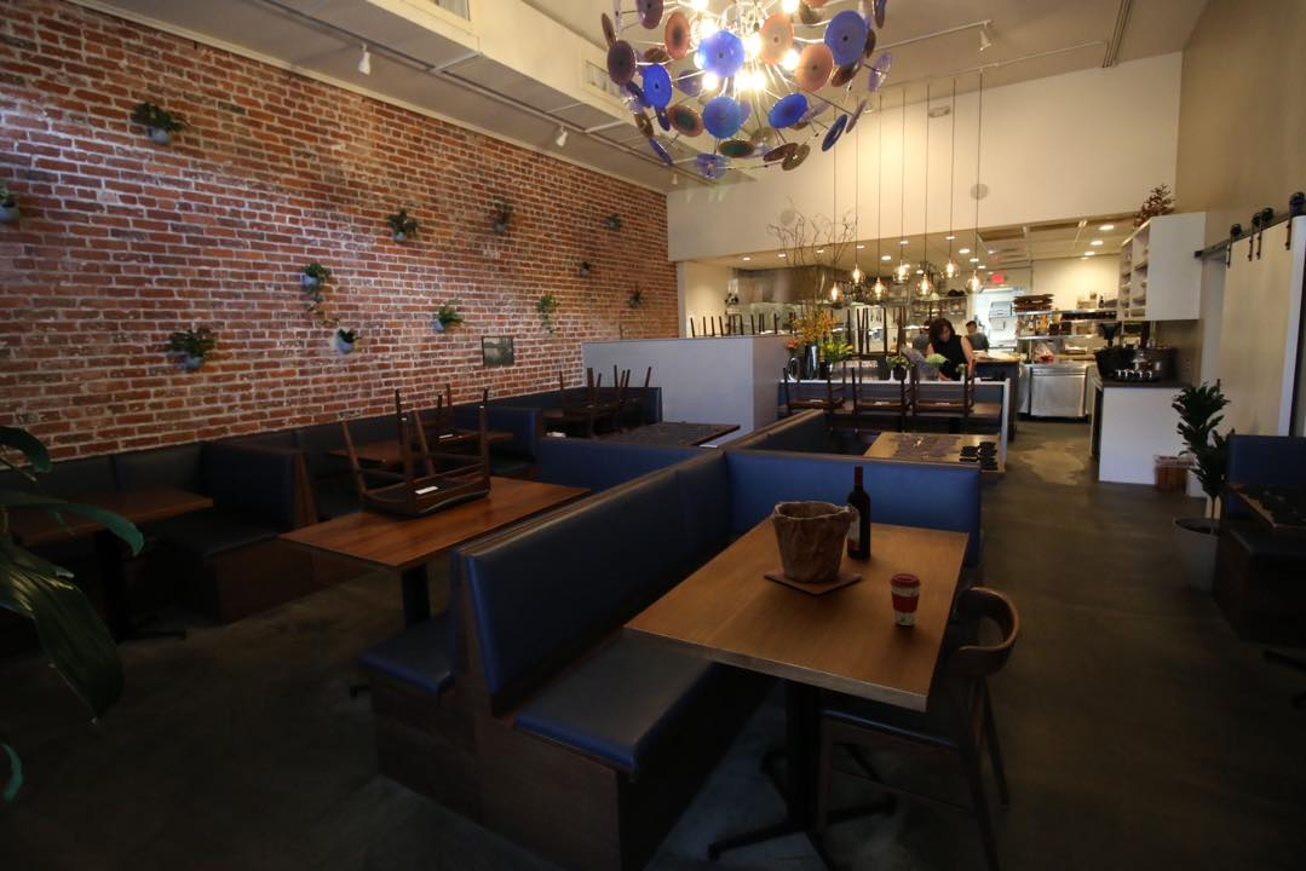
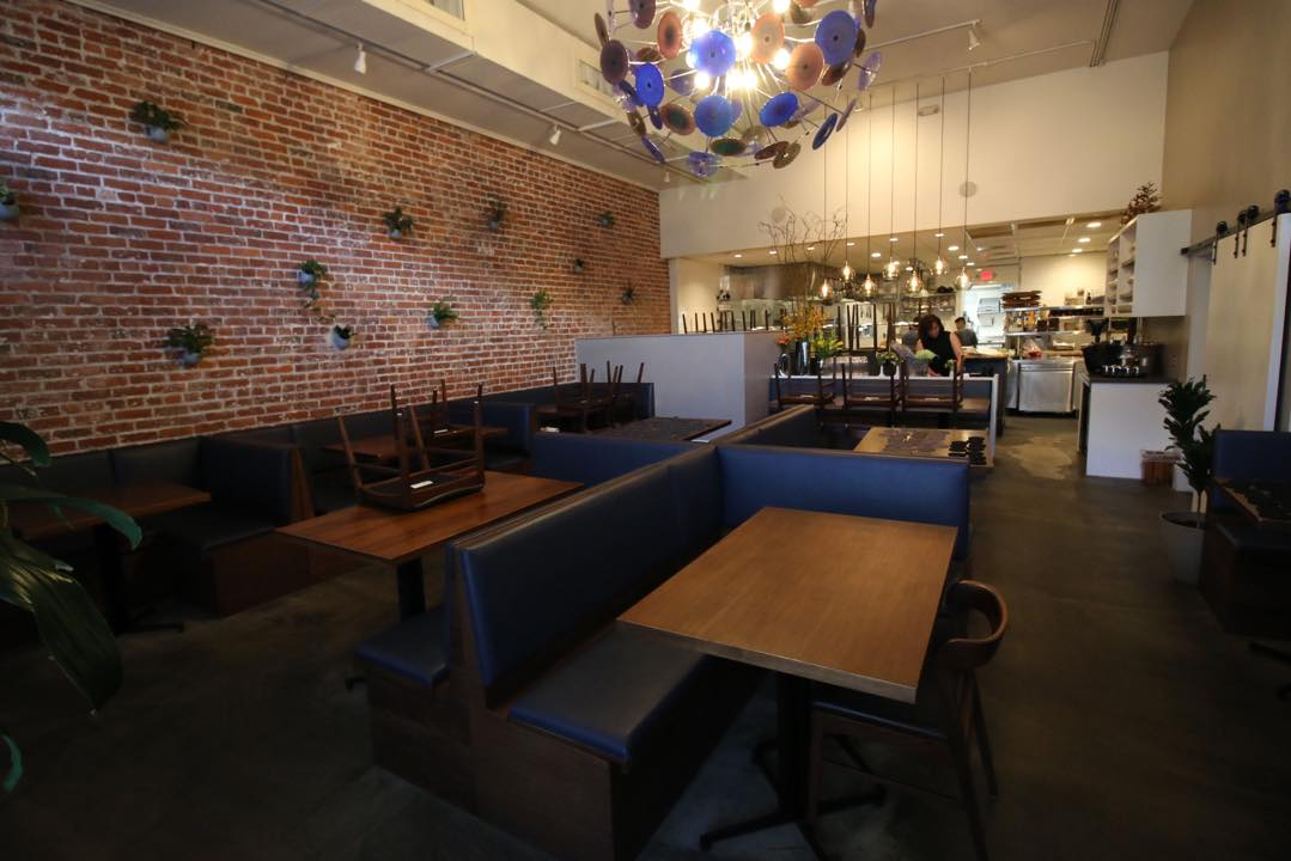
- plant pot (812, 541)
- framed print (497, 351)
- wine bottle (858, 509)
- coffee cup (904, 599)
